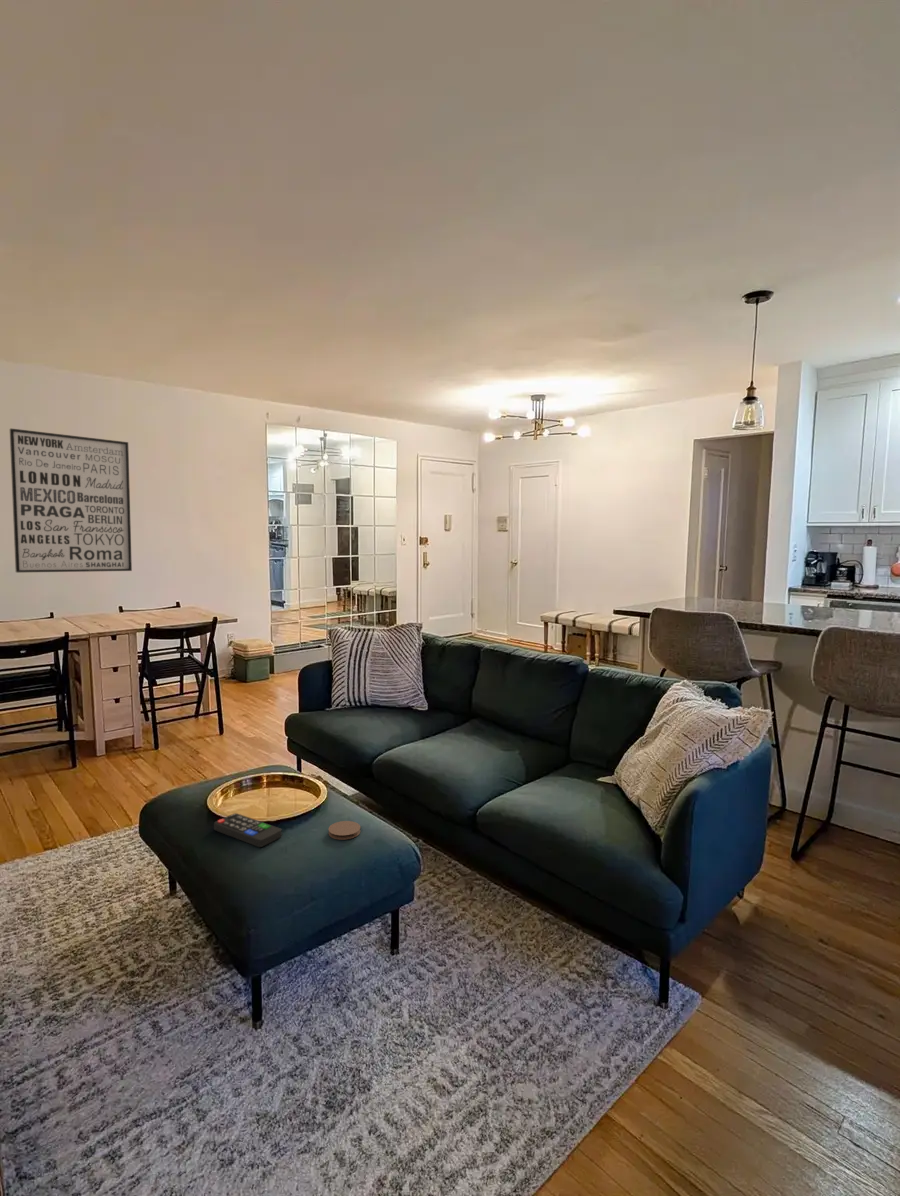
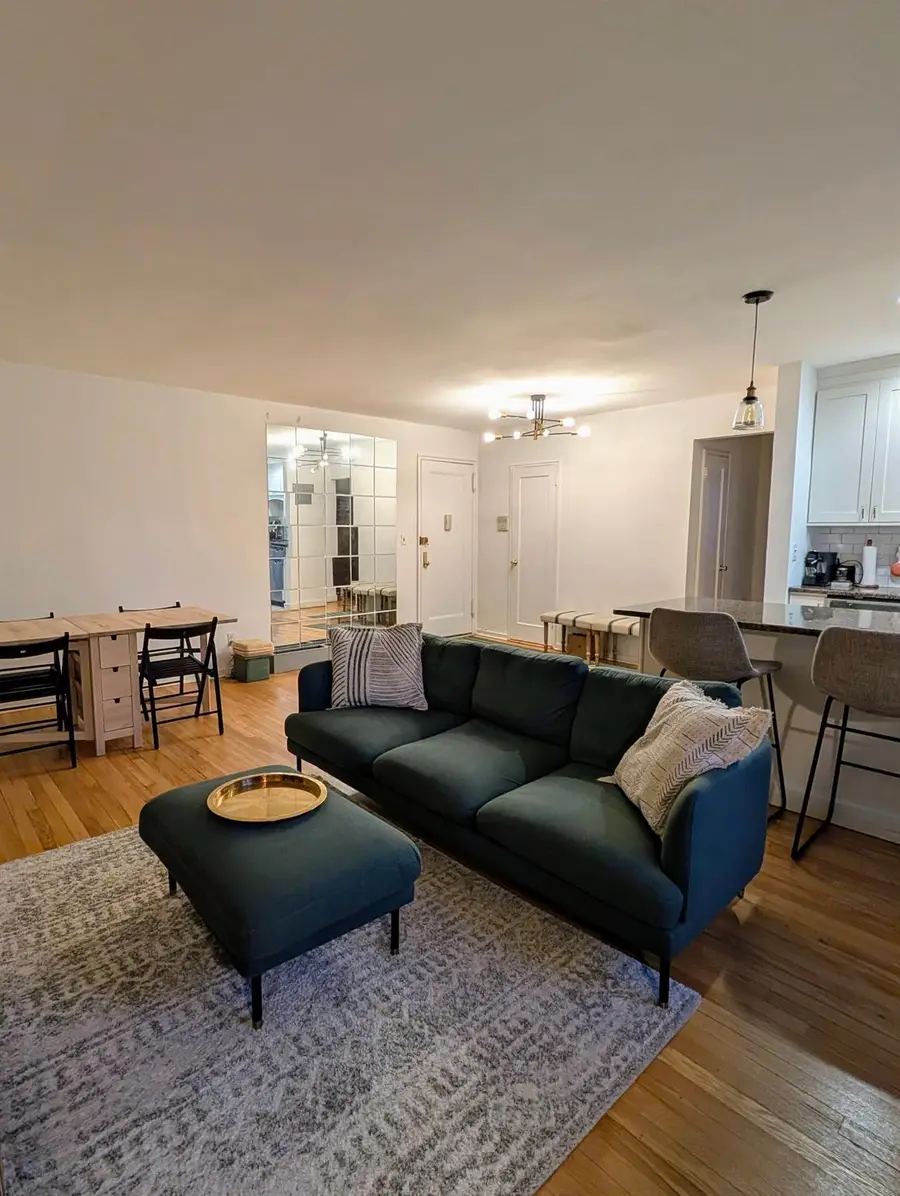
- coaster (344, 830)
- wall art (74, 504)
- remote control (247, 828)
